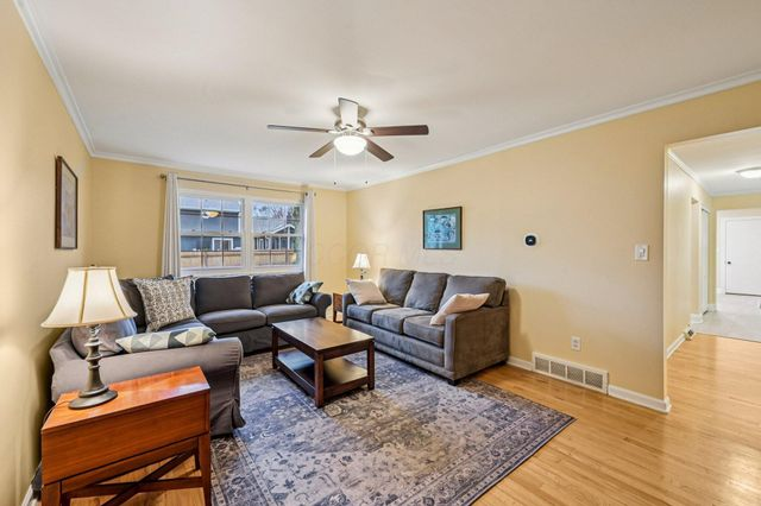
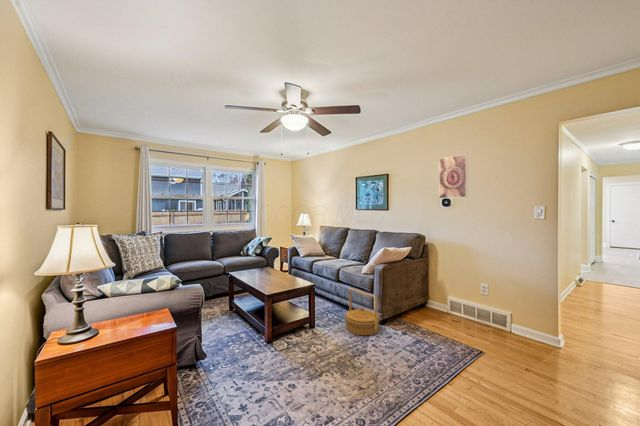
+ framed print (452, 177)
+ woven basket (362, 309)
